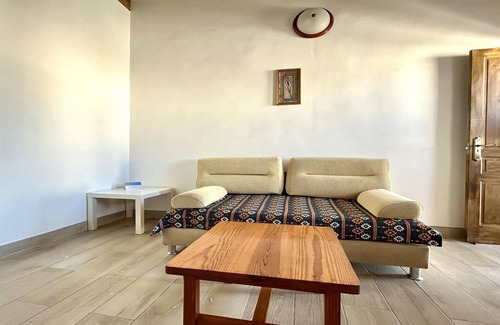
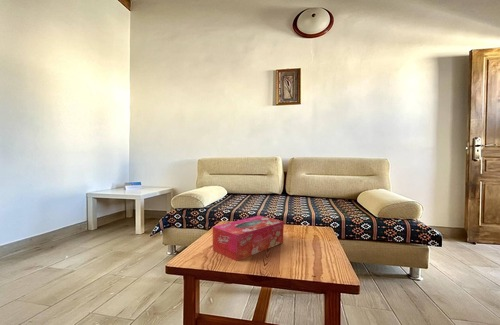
+ tissue box (249, 235)
